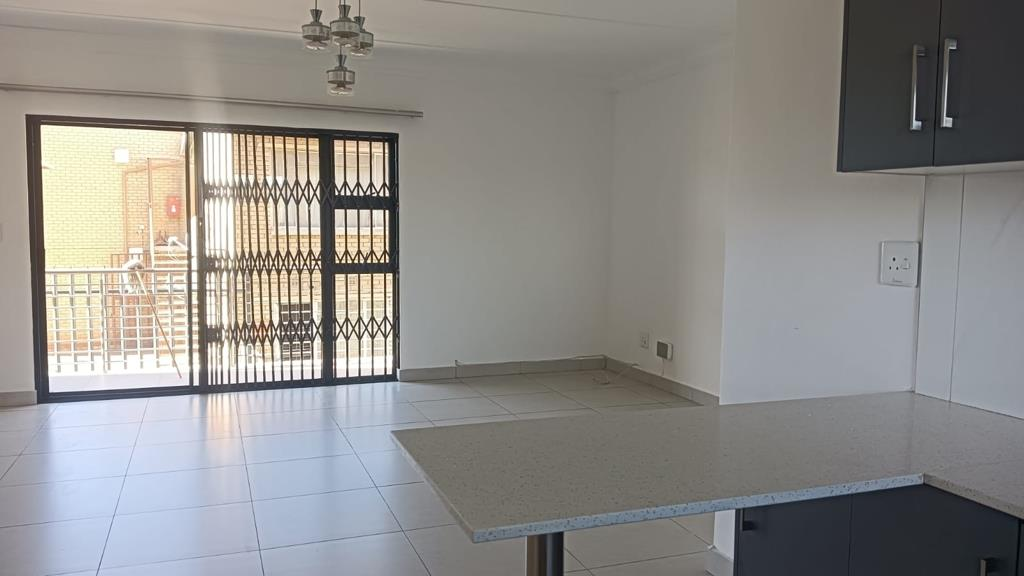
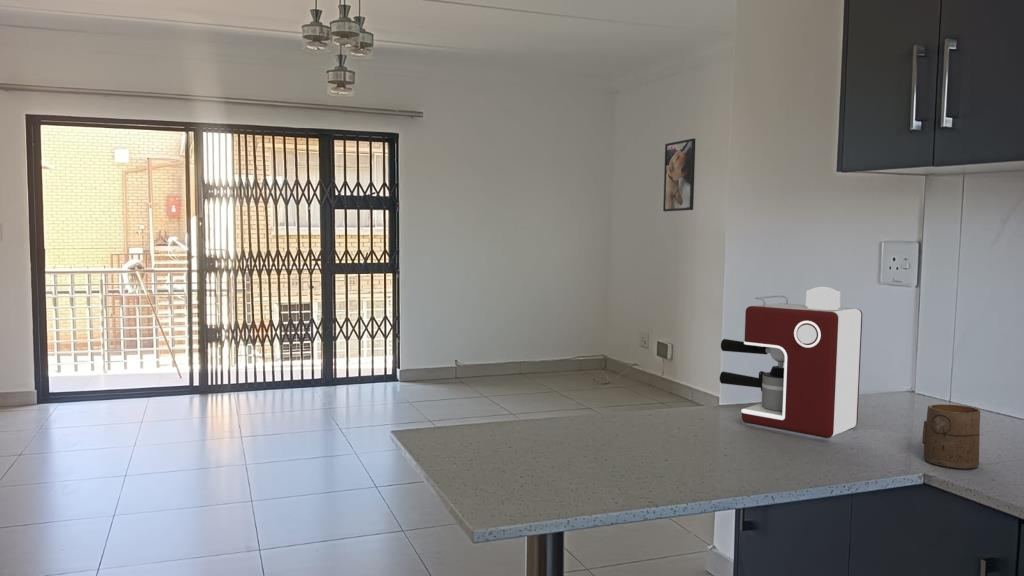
+ cup (951, 434)
+ coffee maker (781, 354)
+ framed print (678, 176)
